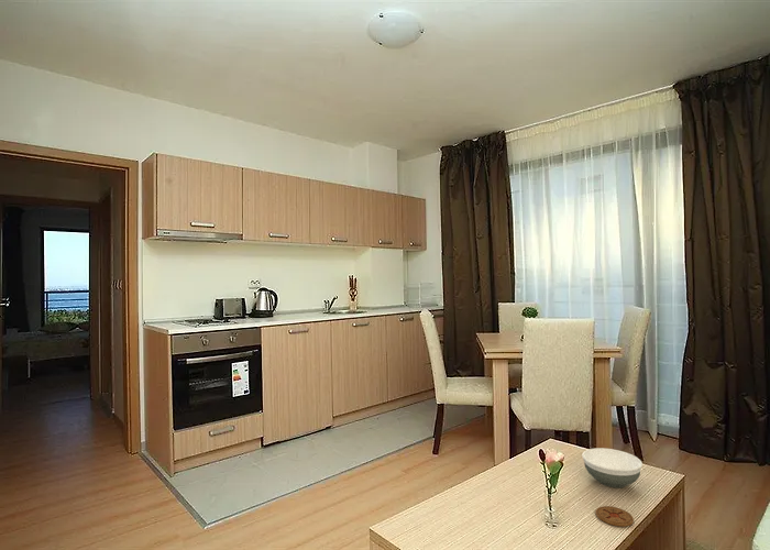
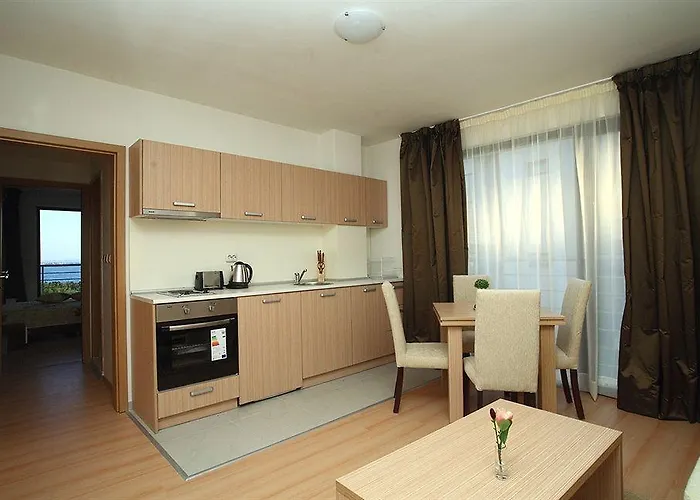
- coaster (614, 516)
- bowl (612, 470)
